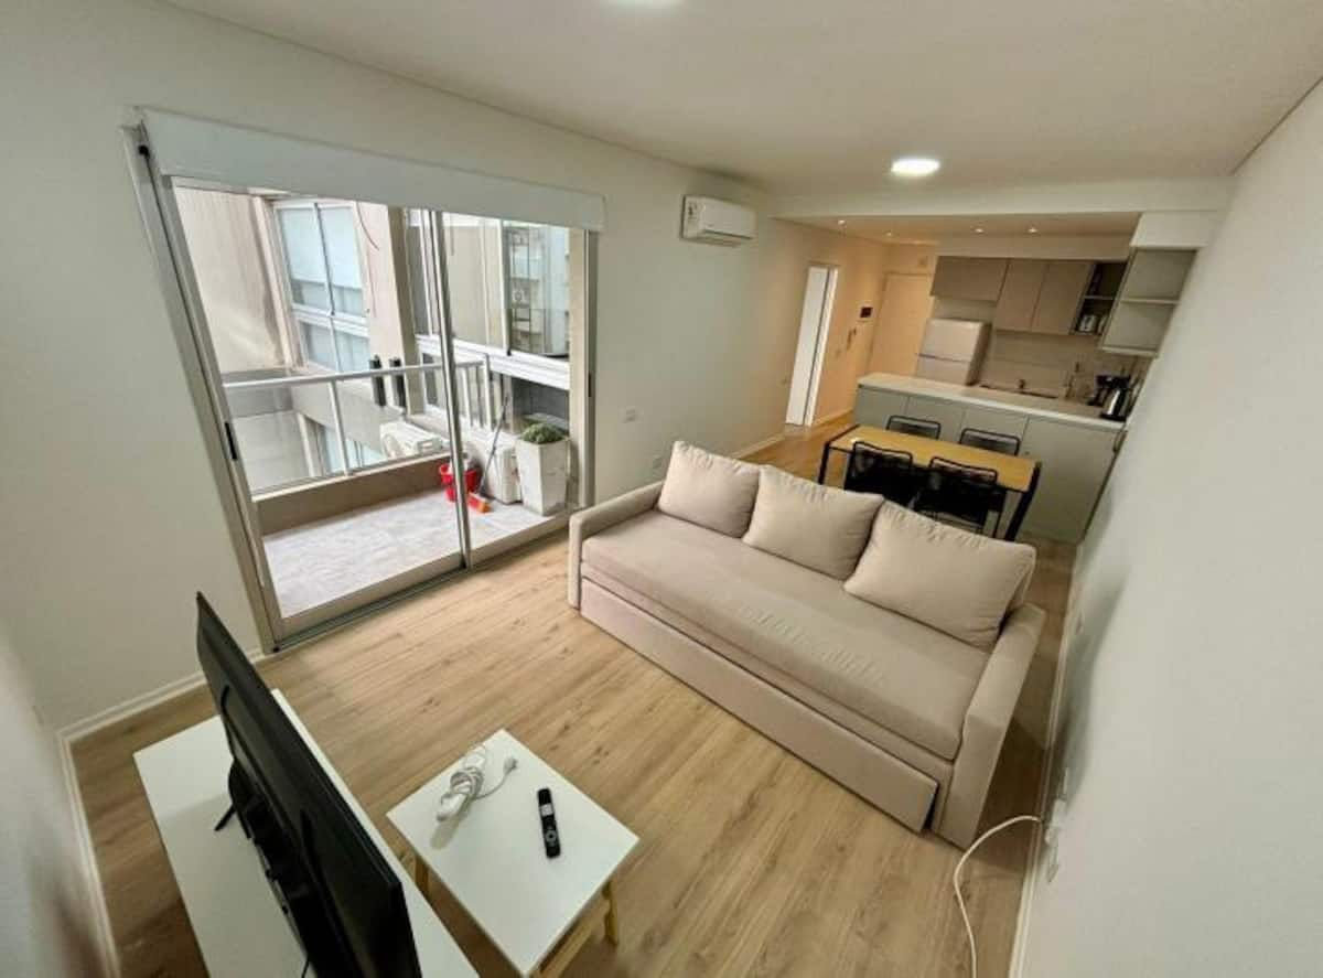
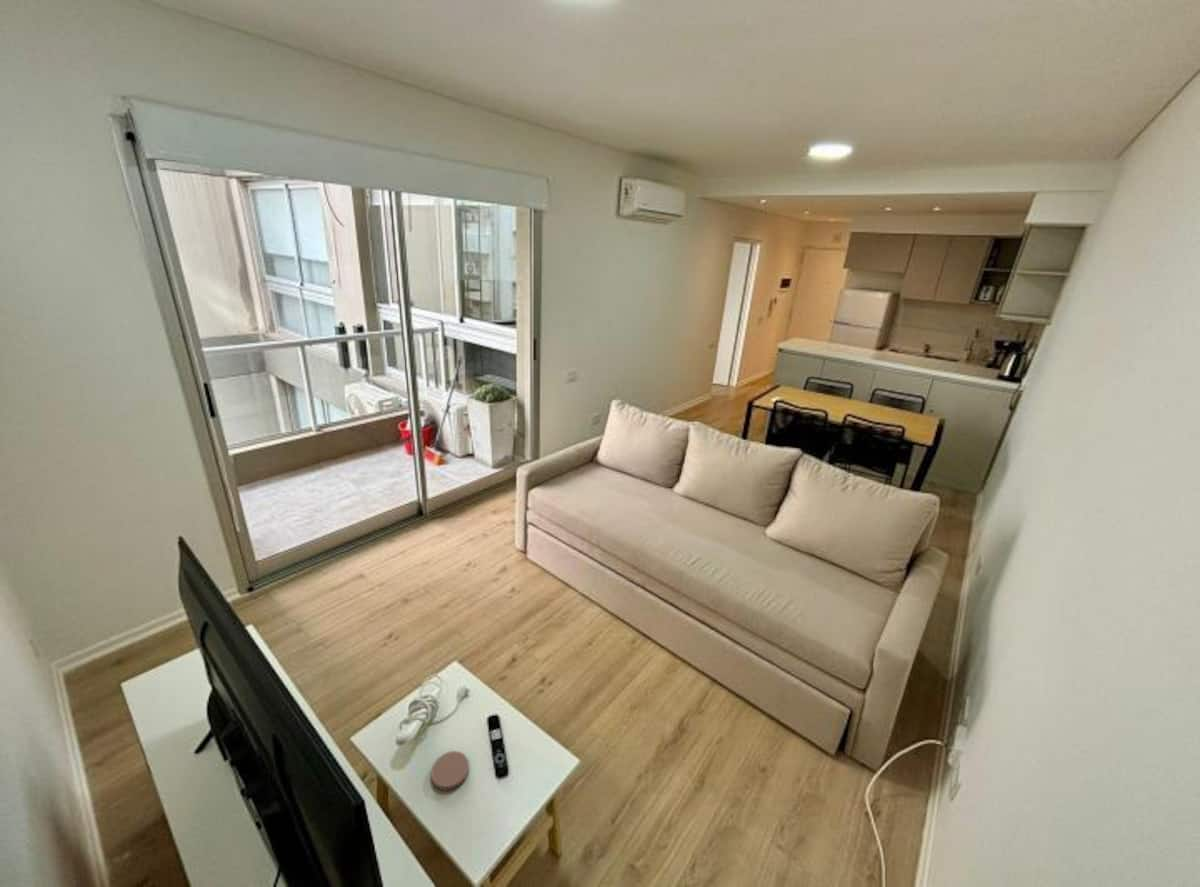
+ coaster (450, 770)
